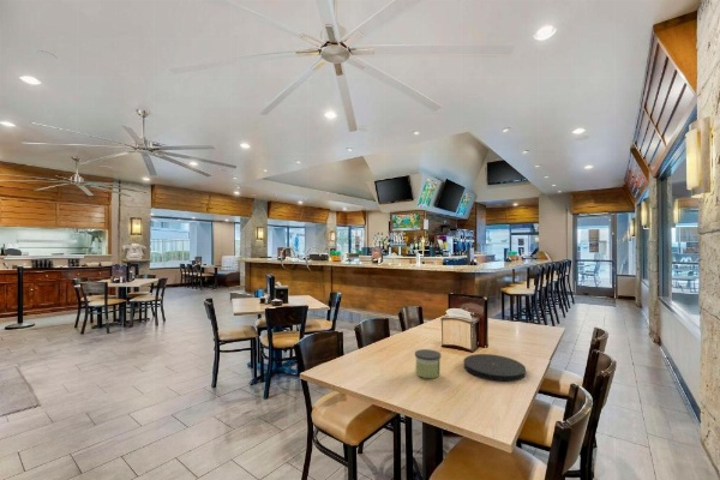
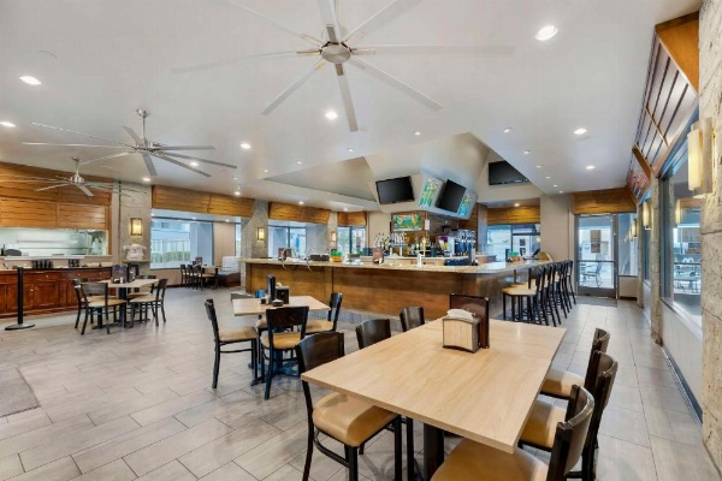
- plate (493, 366)
- candle (427, 364)
